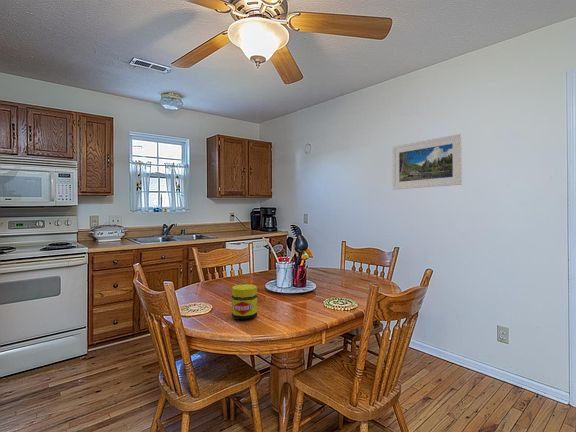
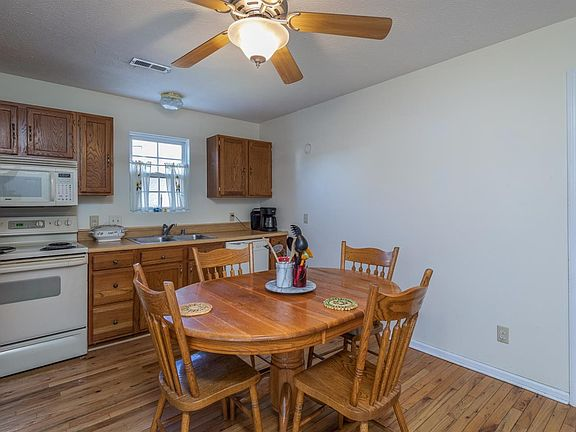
- jar (244, 301)
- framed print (424, 164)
